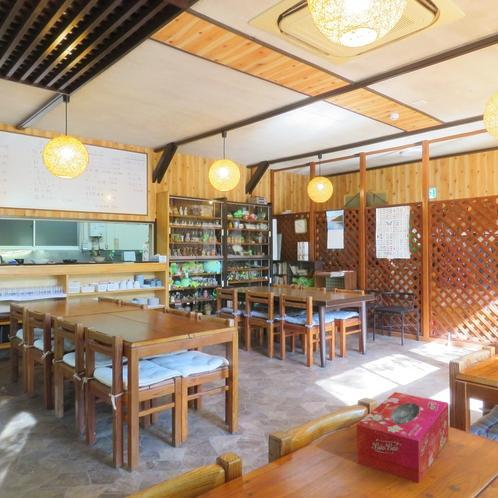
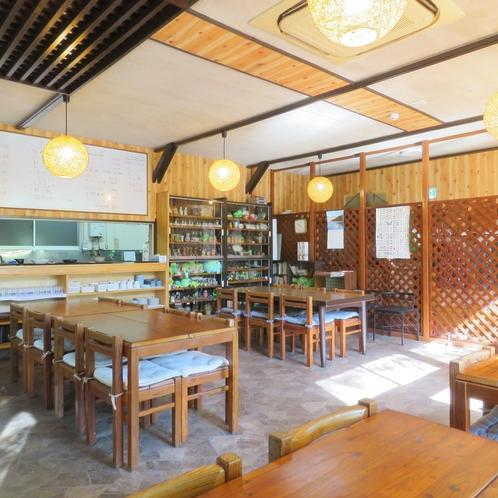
- tissue box (405, 431)
